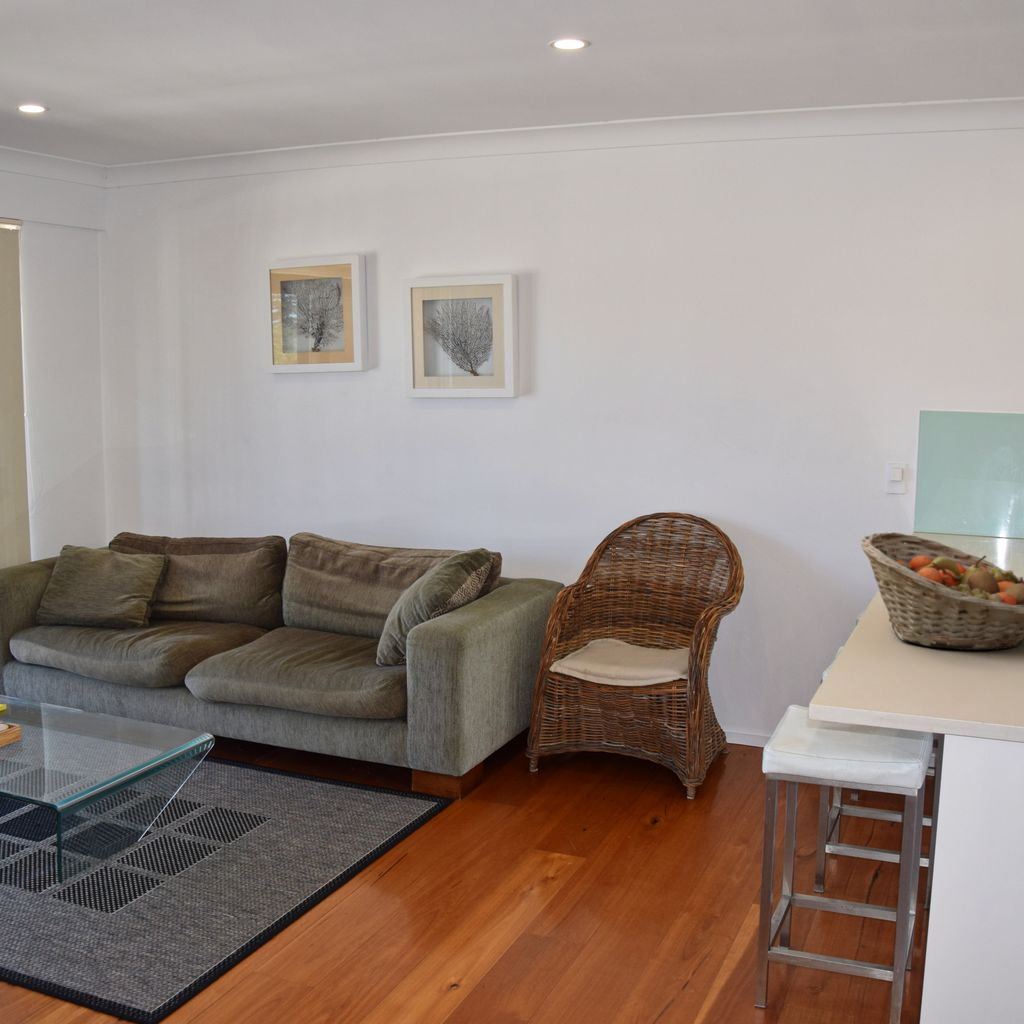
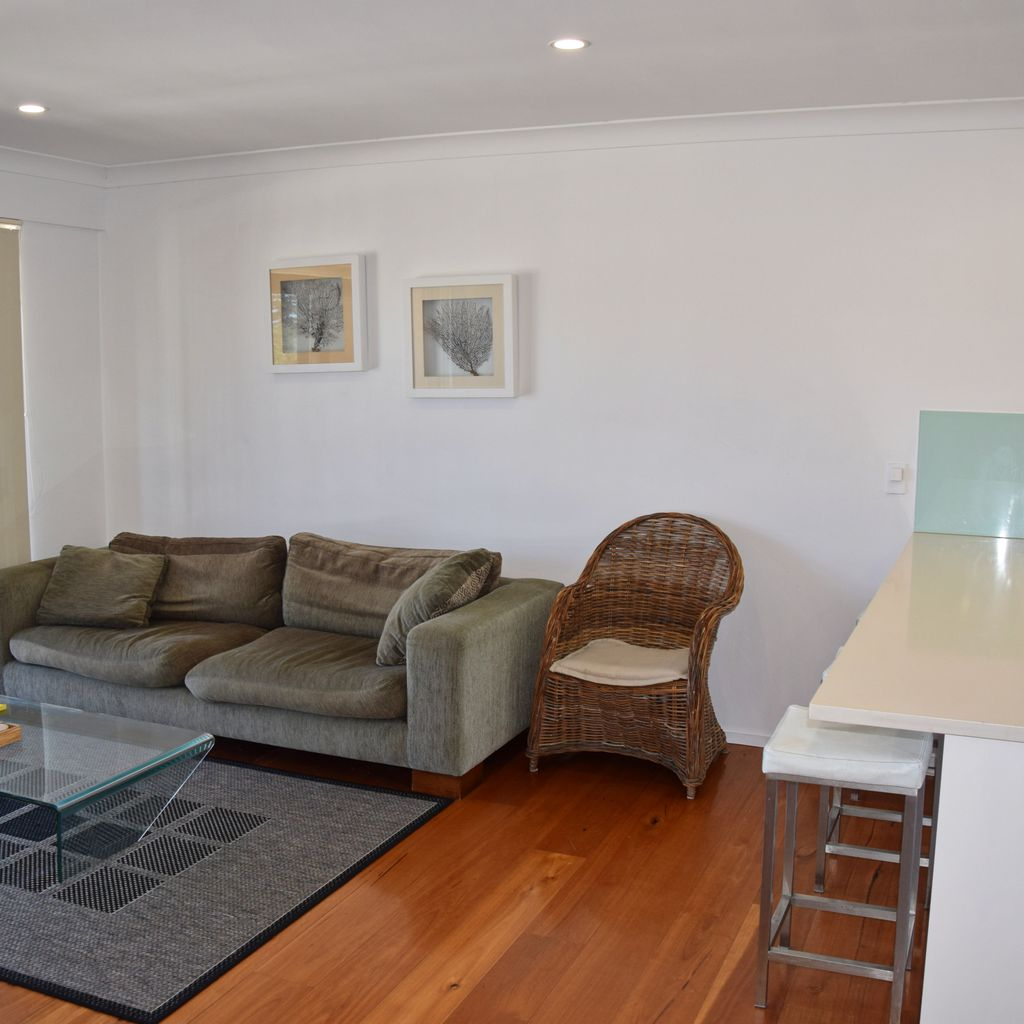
- fruit basket (950, 587)
